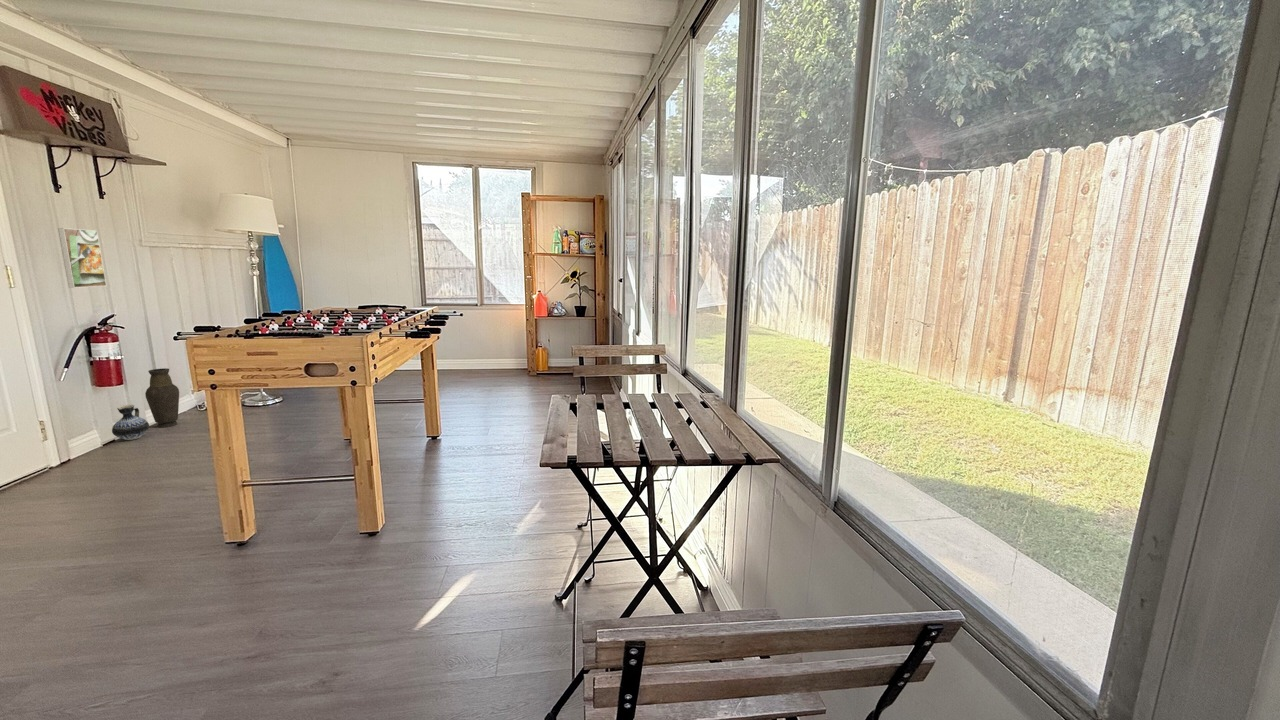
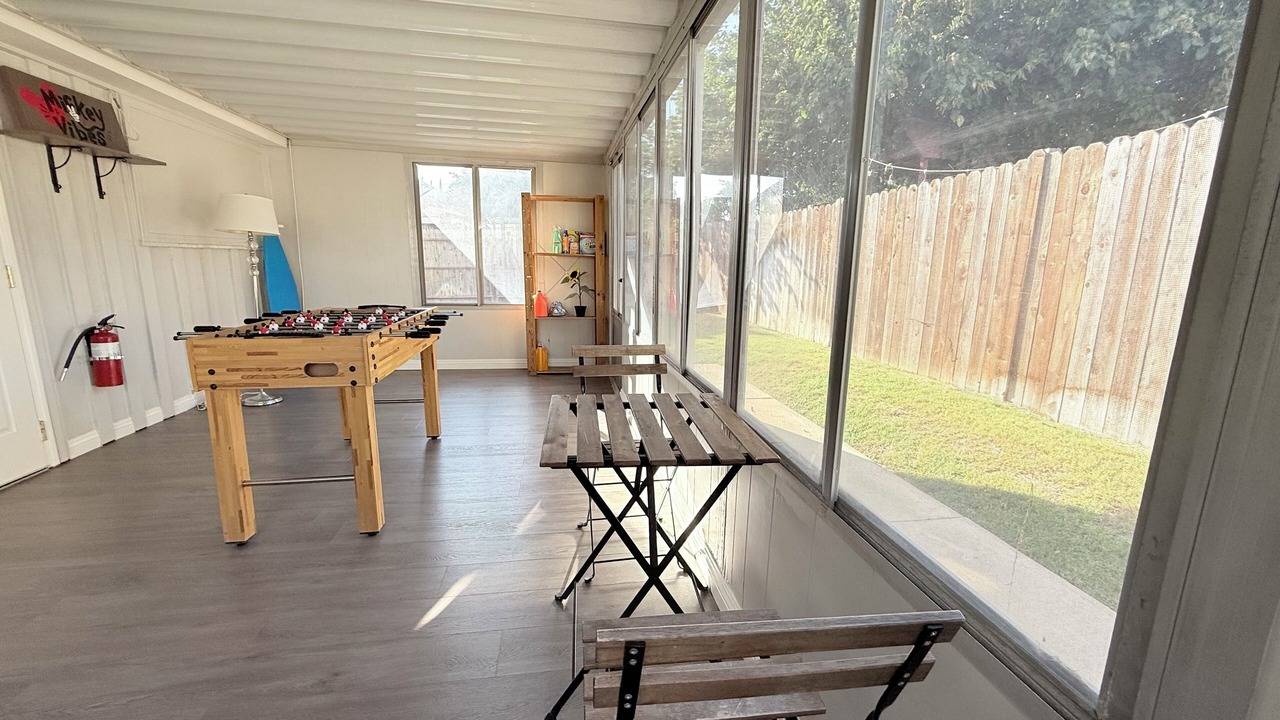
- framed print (83, 258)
- vase (163, 397)
- ceramic jug (130, 422)
